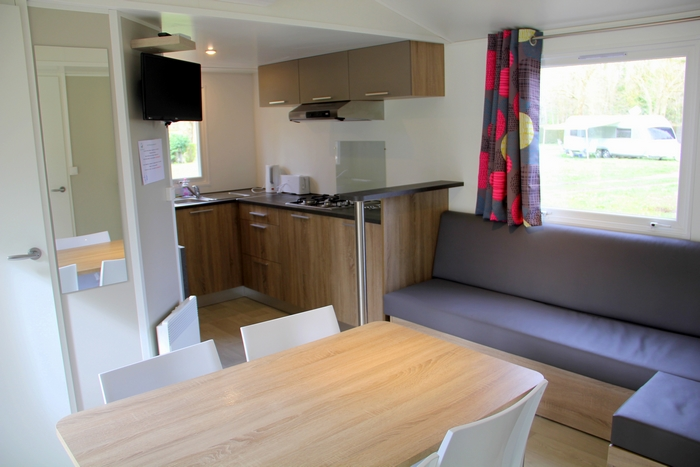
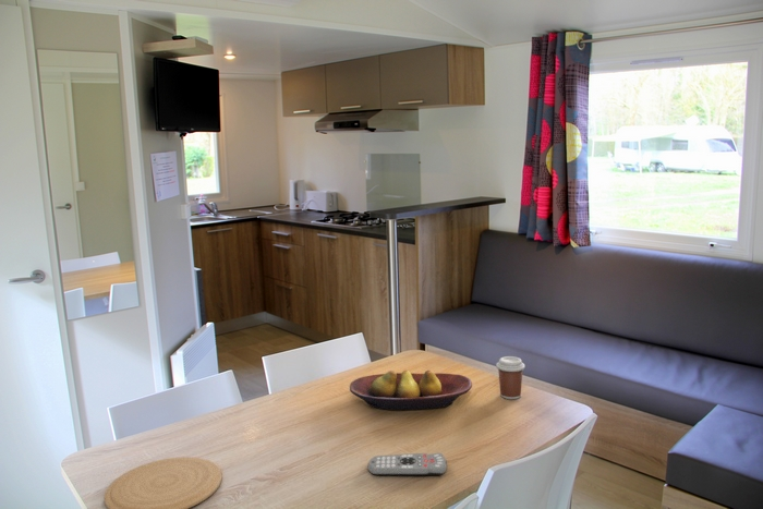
+ coffee cup (510, 377)
+ plate (165, 484)
+ remote control (407, 464)
+ fruit bowl (411, 386)
